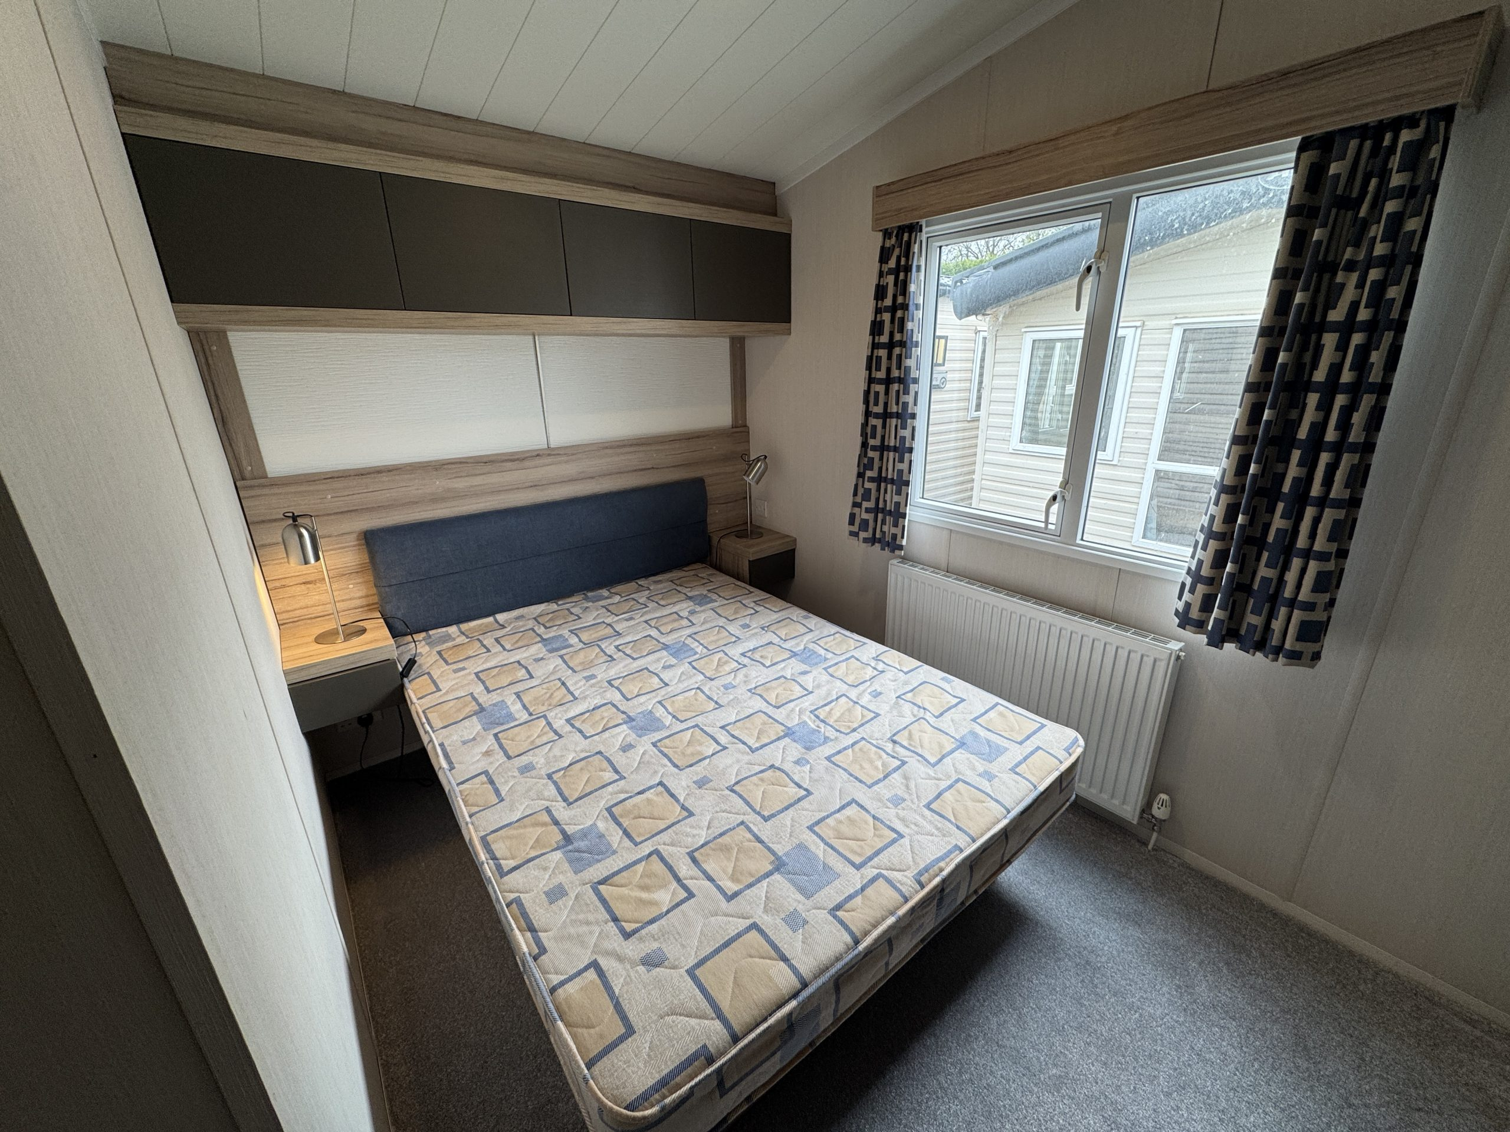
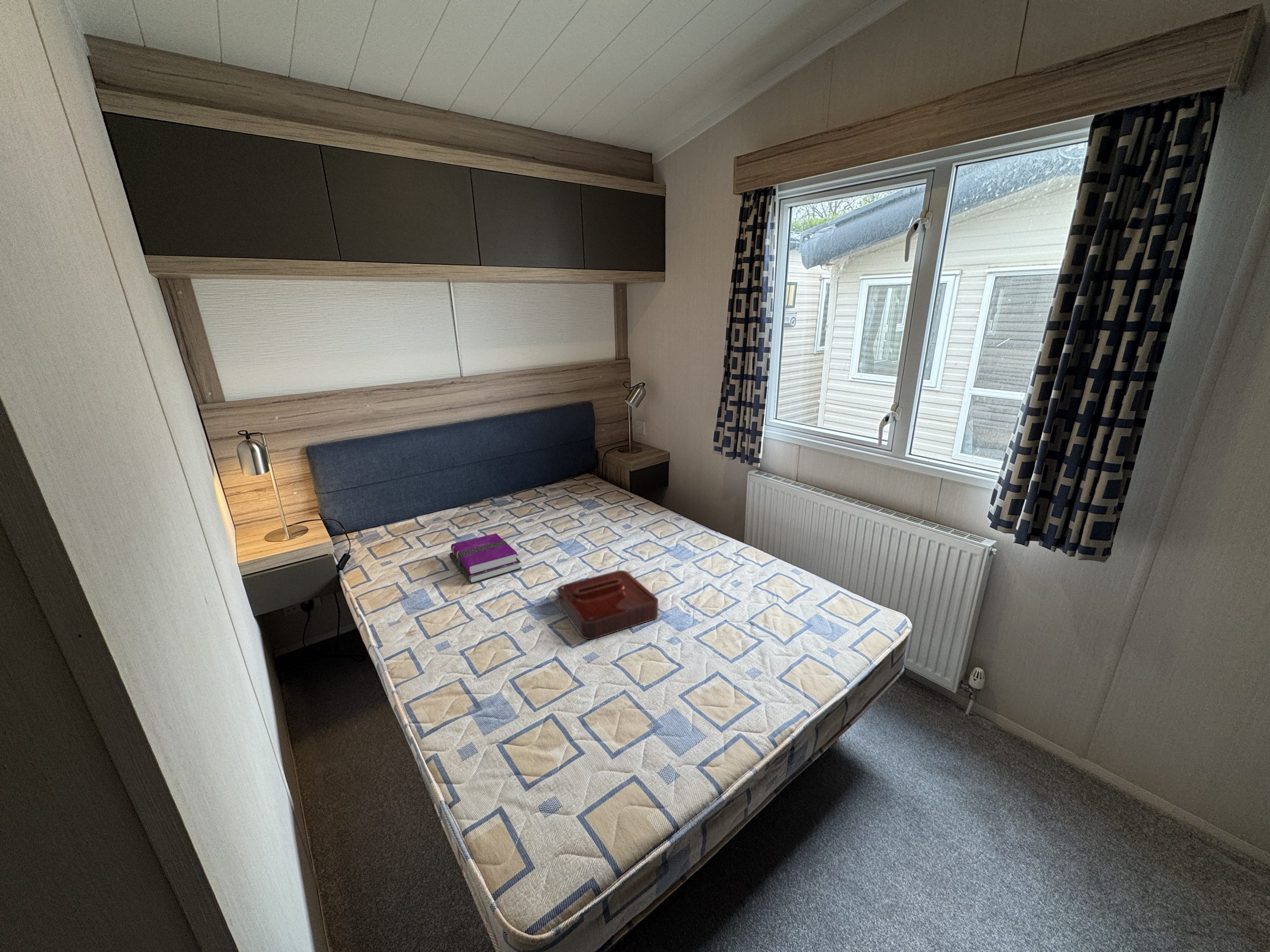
+ decorative tray (607, 601)
+ hardback book (484, 556)
